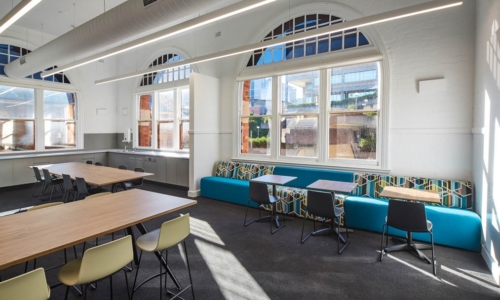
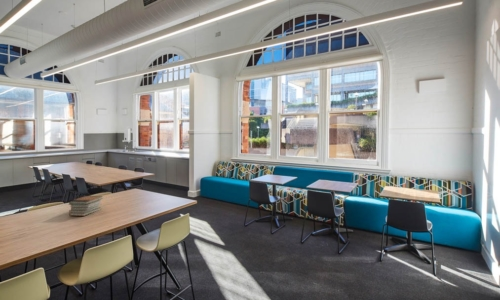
+ book stack (86, 205)
